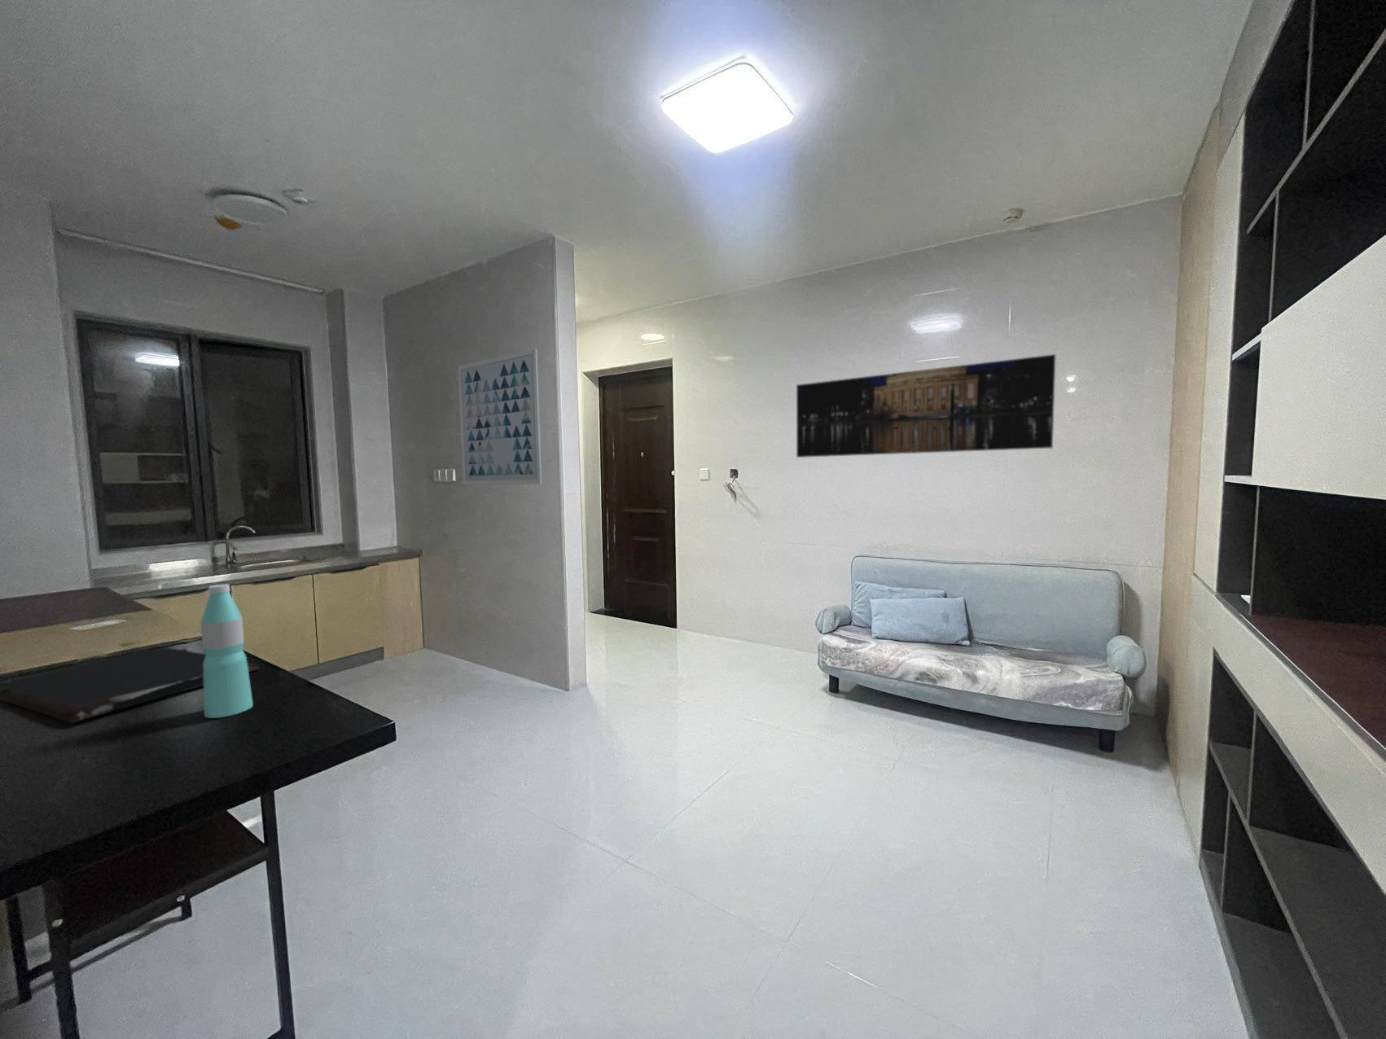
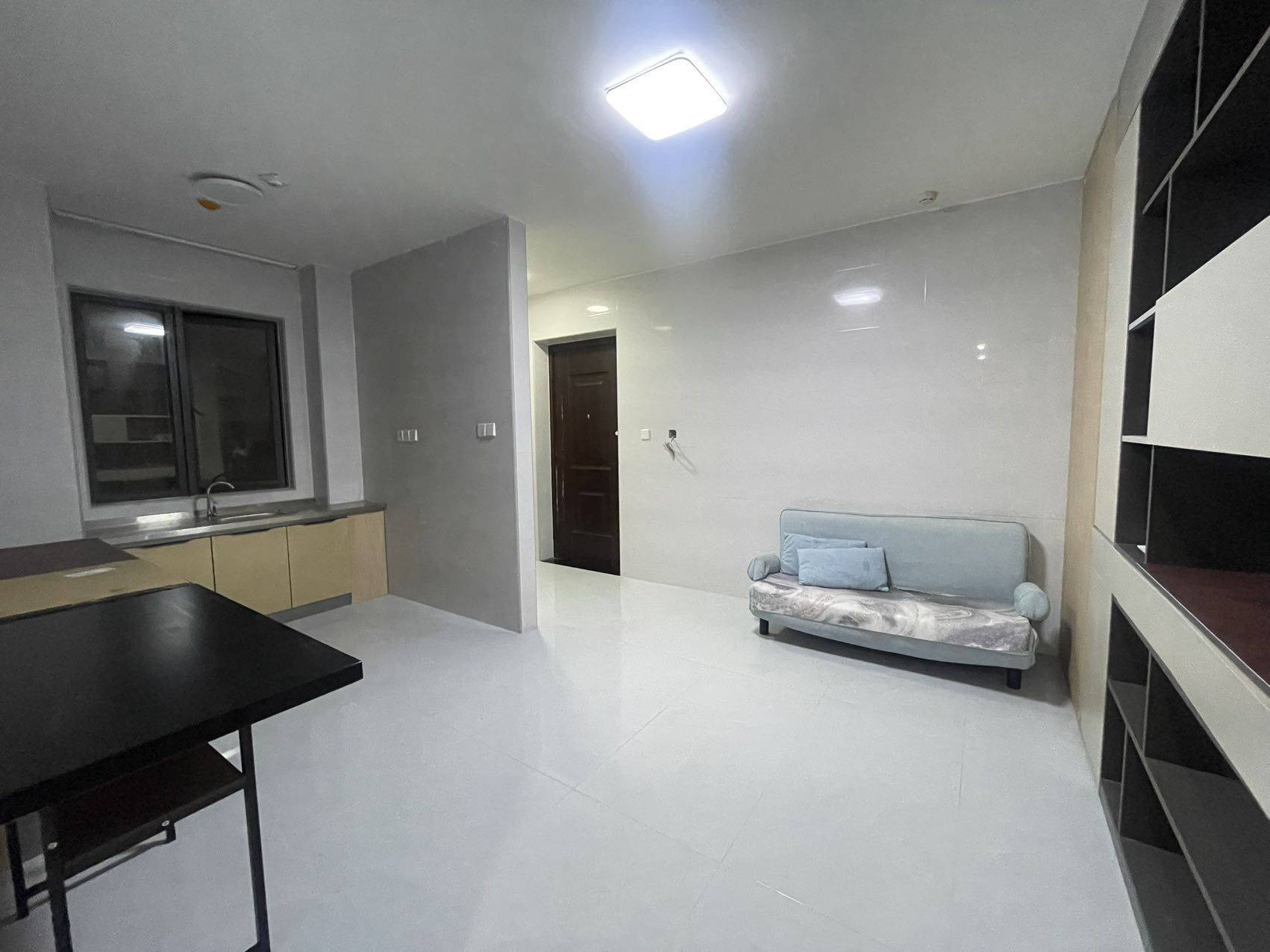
- water bottle (224, 648)
- wall art (497, 421)
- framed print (909, 413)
- cutting board (128, 676)
